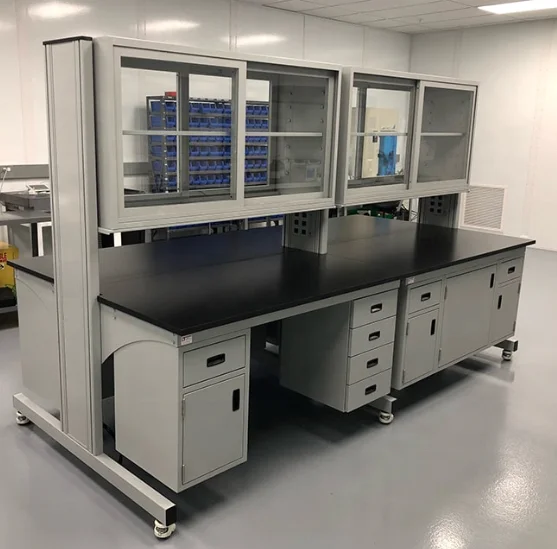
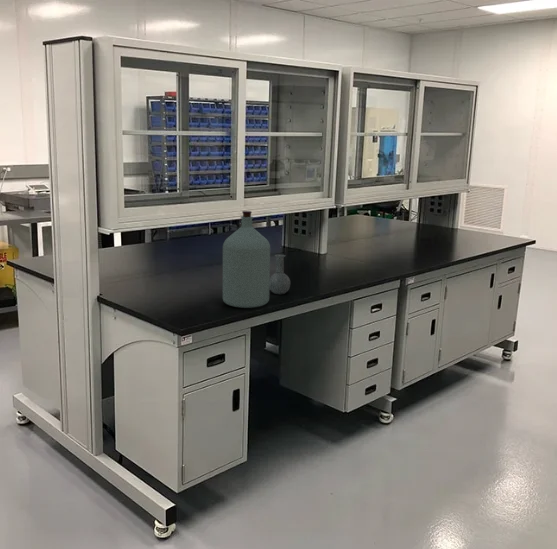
+ bottle (260, 254)
